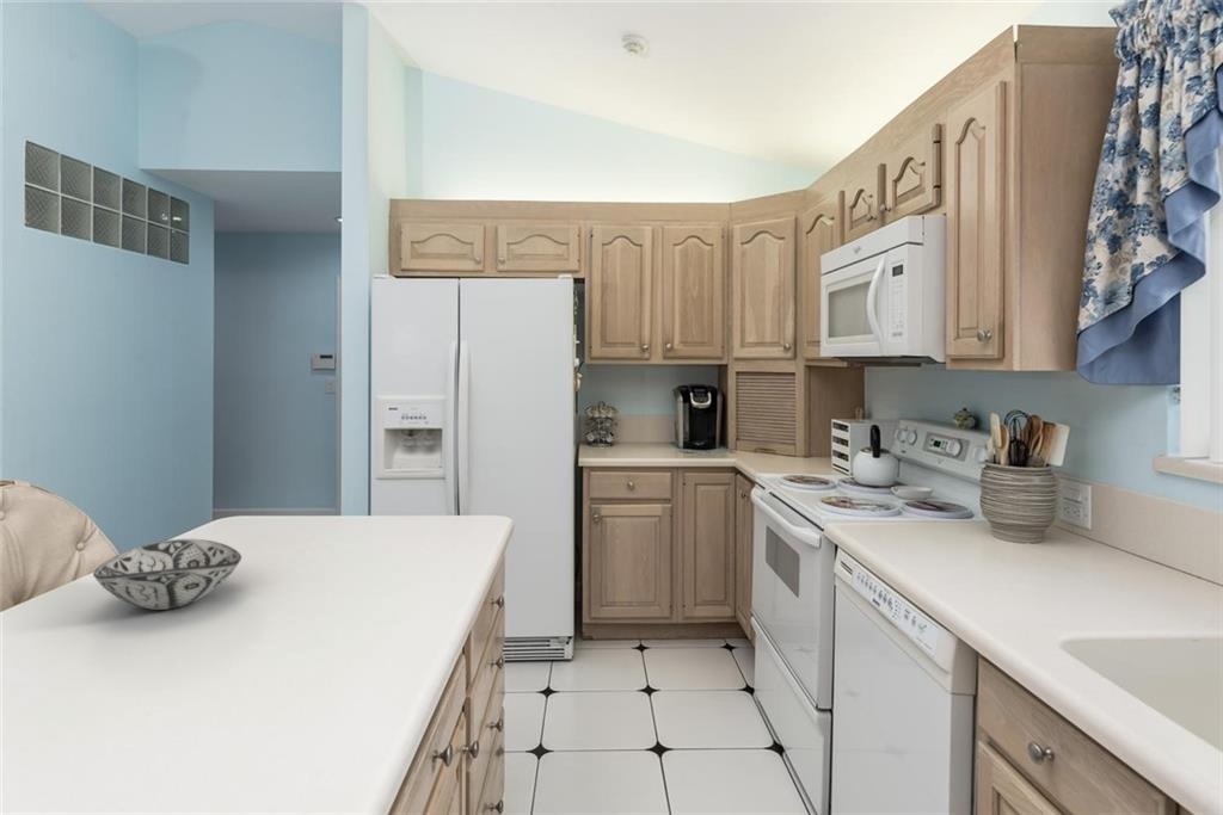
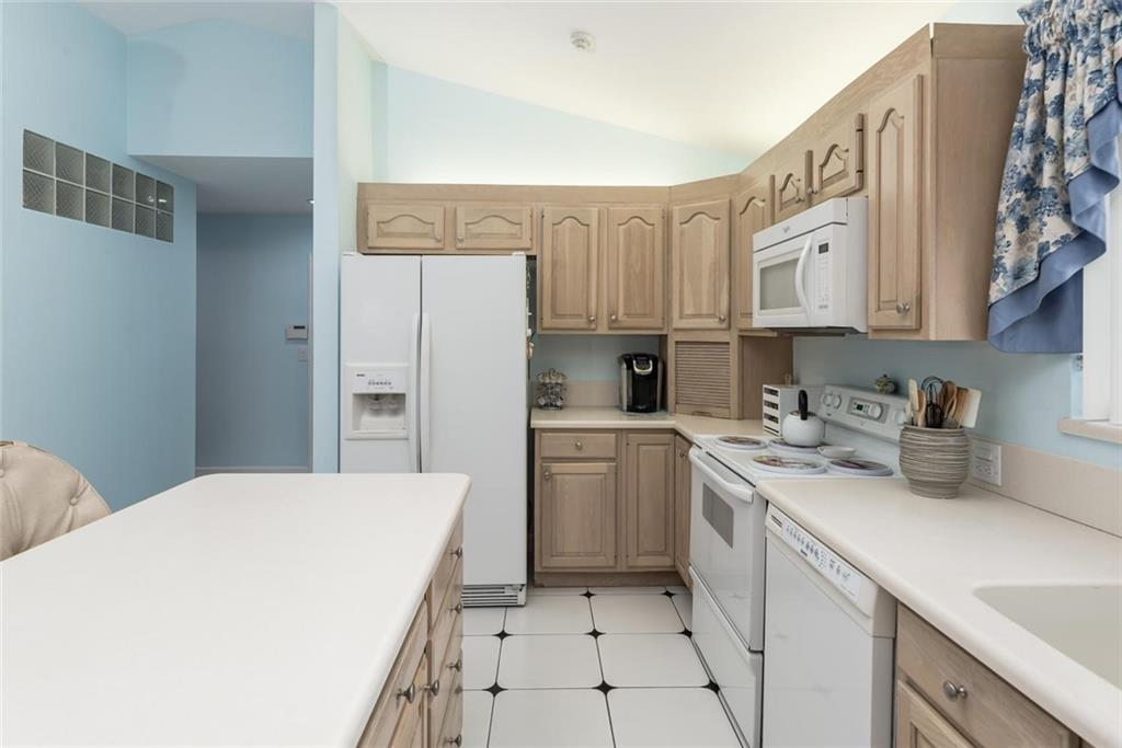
- decorative bowl (171, 576)
